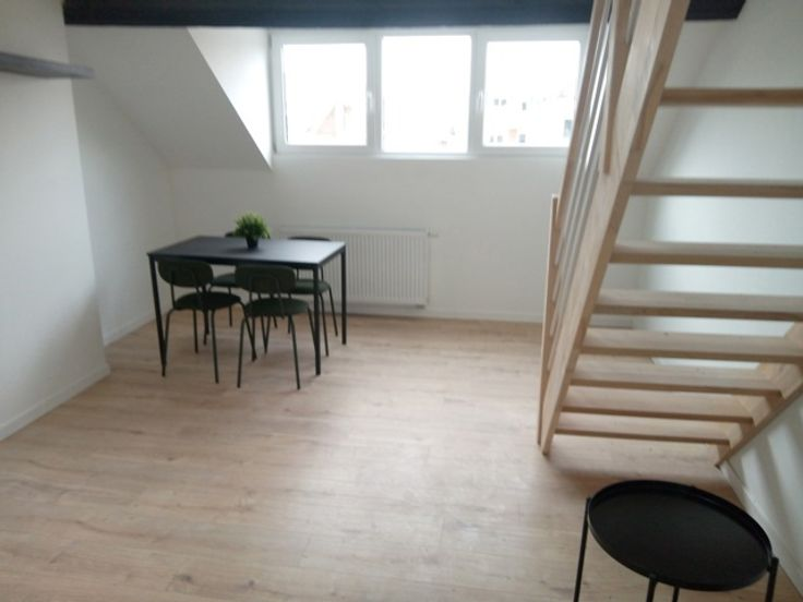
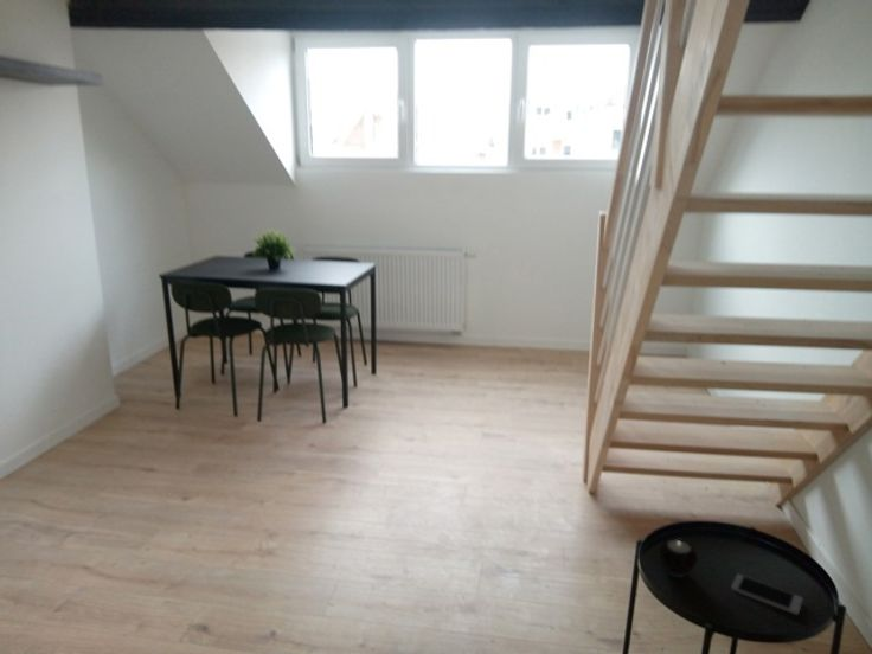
+ candle (678, 556)
+ smartphone (765, 592)
